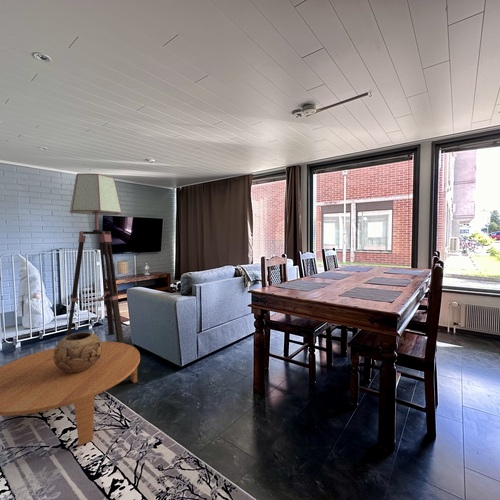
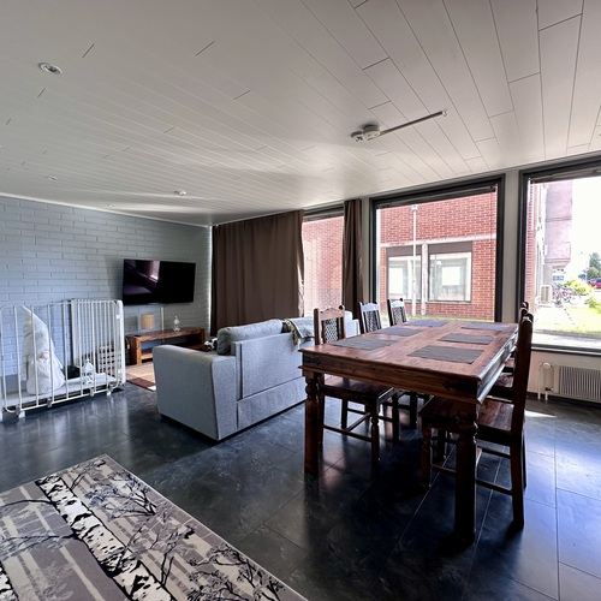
- floor lamp (101, 260)
- coffee table (66, 387)
- decorative bowl (78, 351)
